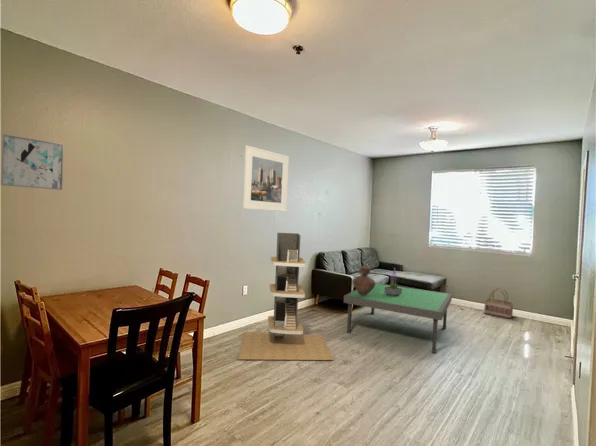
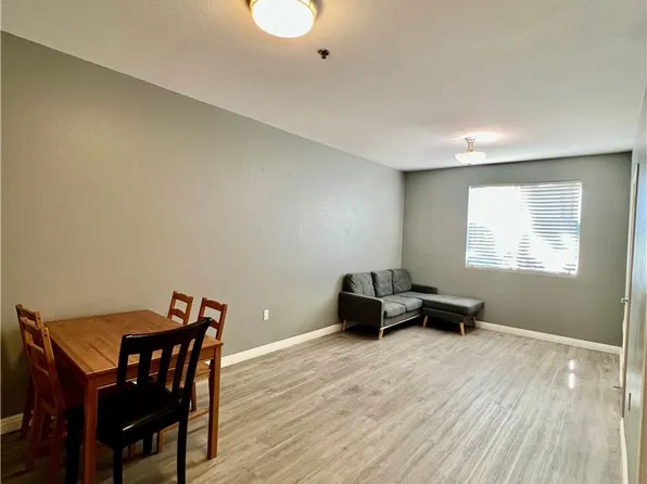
- bookshelf (286, 286)
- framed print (267, 180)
- potted plant (393, 281)
- vessel (363, 281)
- coffee table (399, 312)
- basket (498, 301)
- wall art (33, 163)
